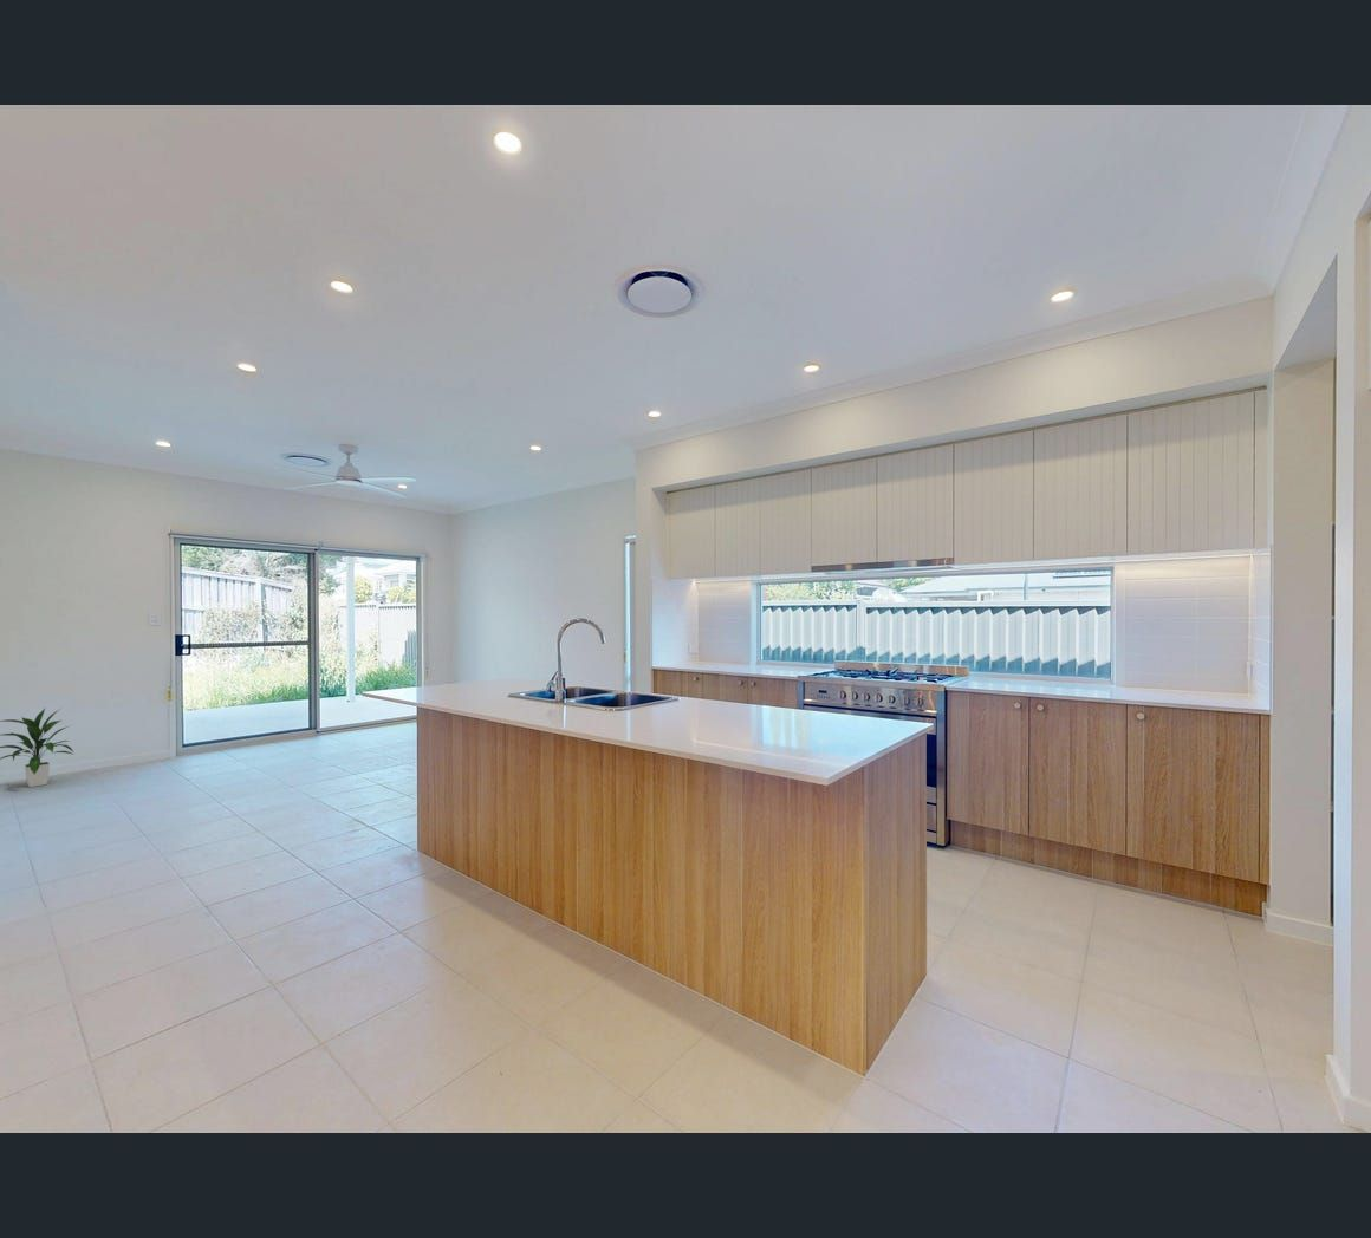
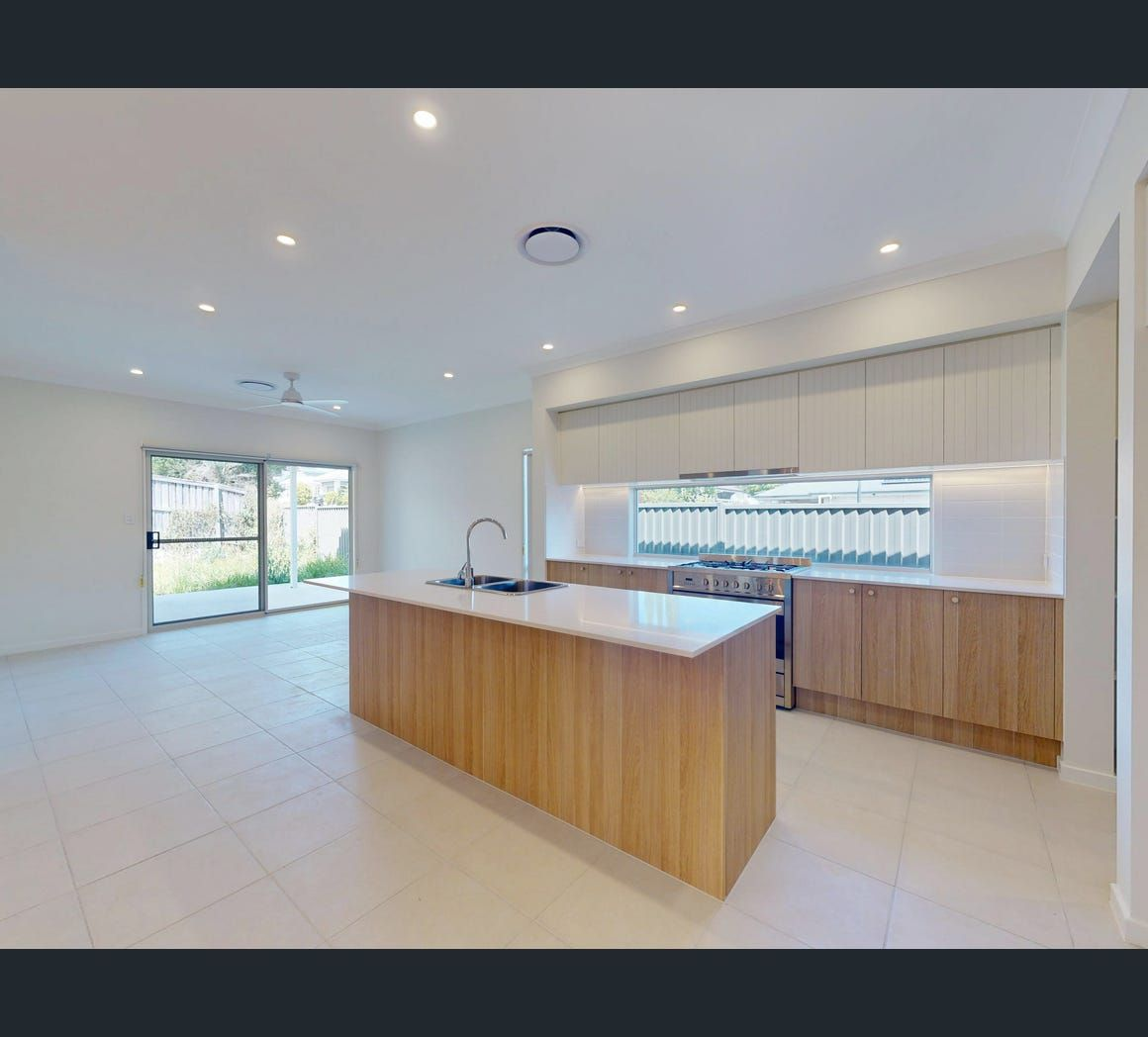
- indoor plant (35, 746)
